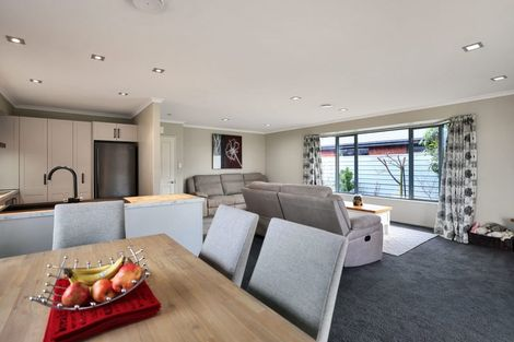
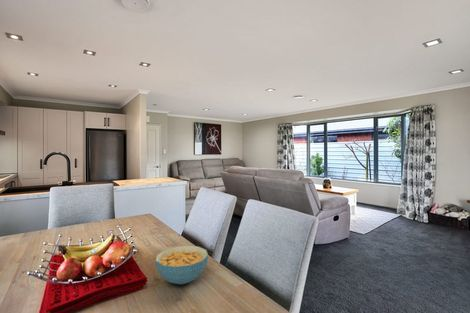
+ cereal bowl (182, 267)
